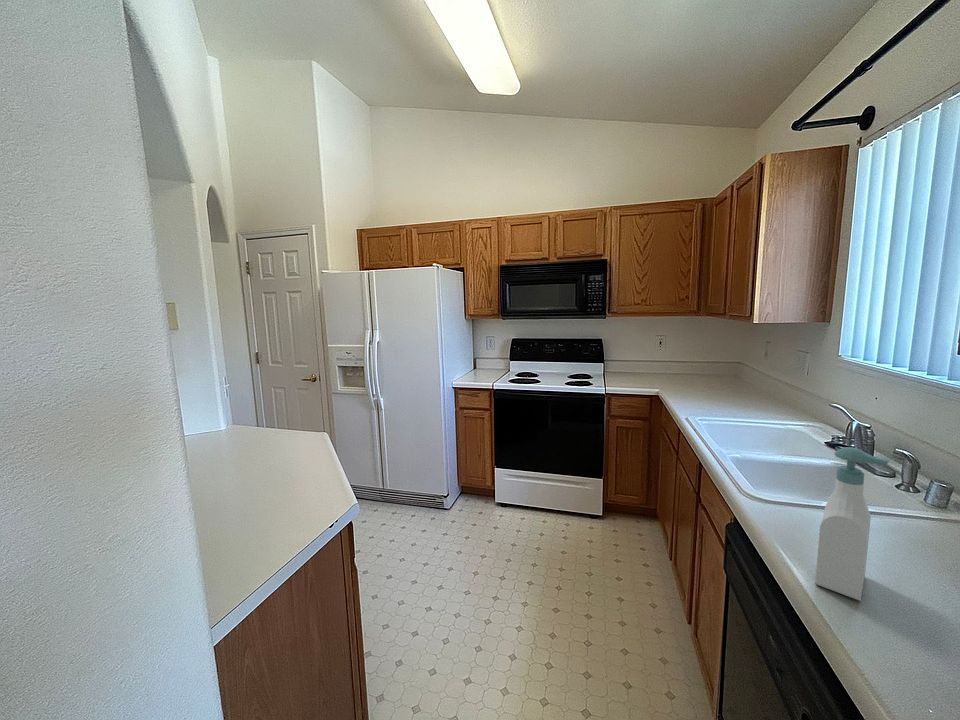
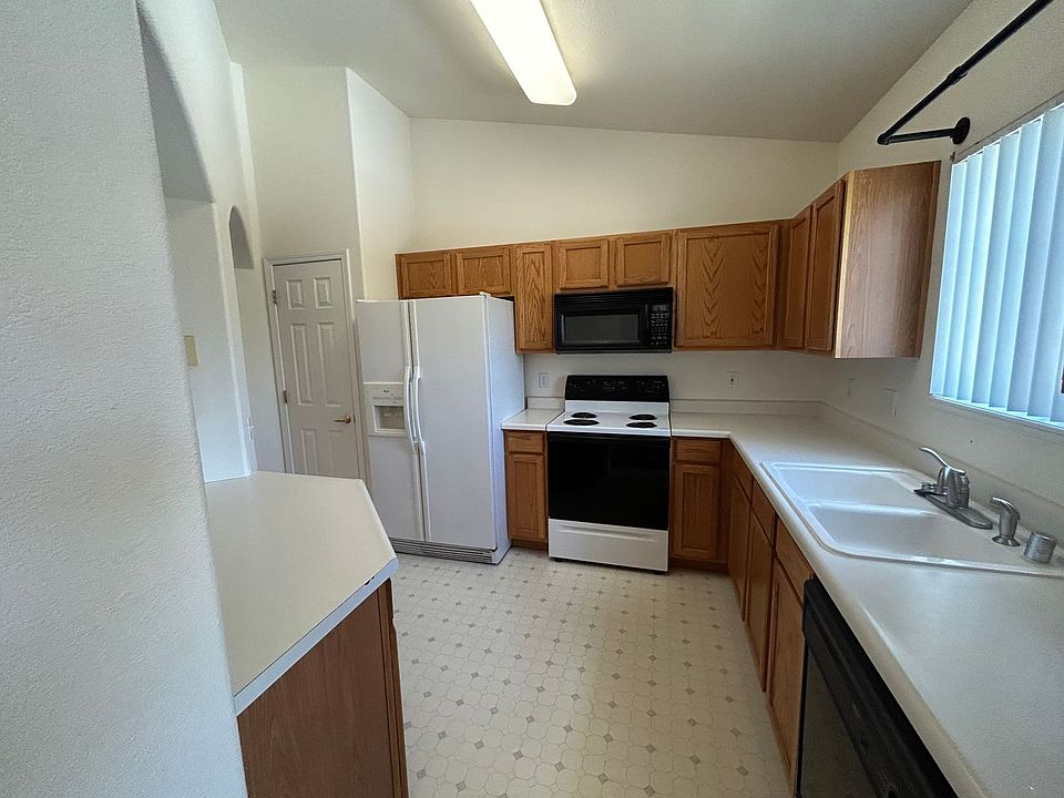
- soap bottle (852, 517)
